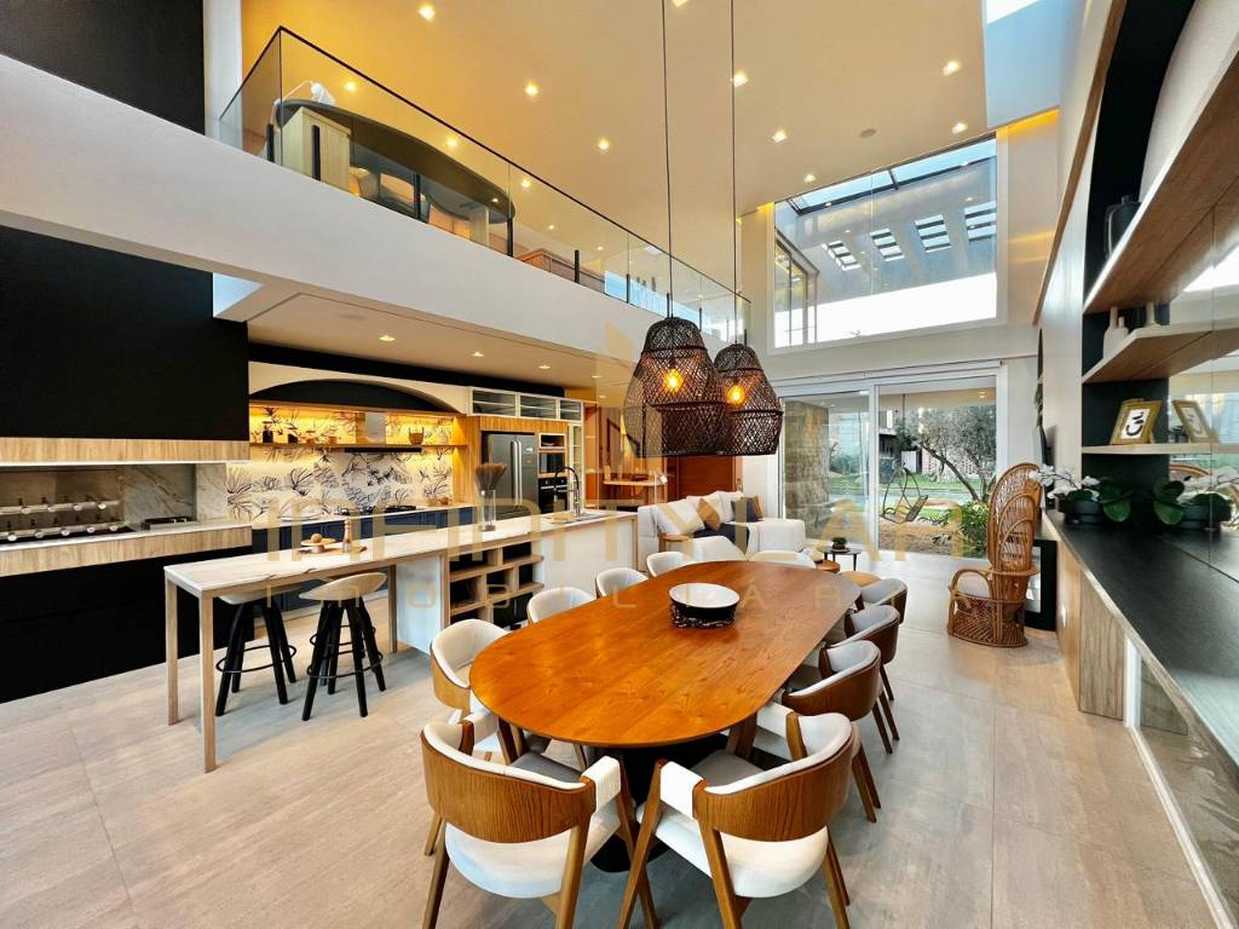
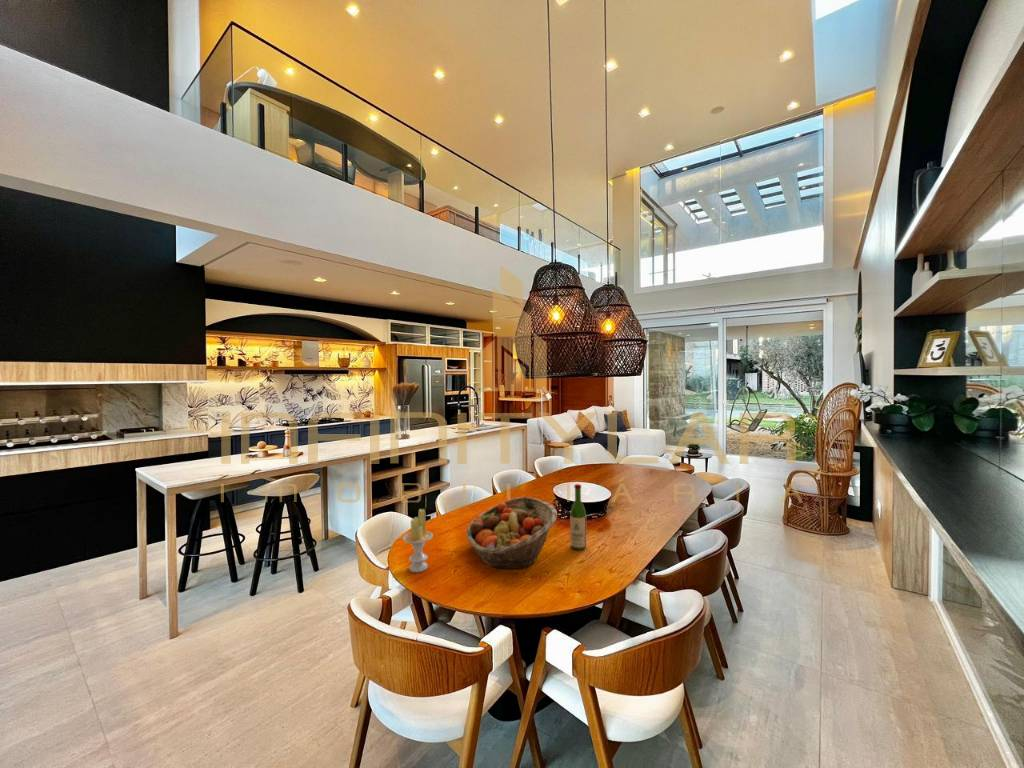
+ fruit basket (511, 530)
+ wine bottle (578, 515)
+ candle (418, 538)
